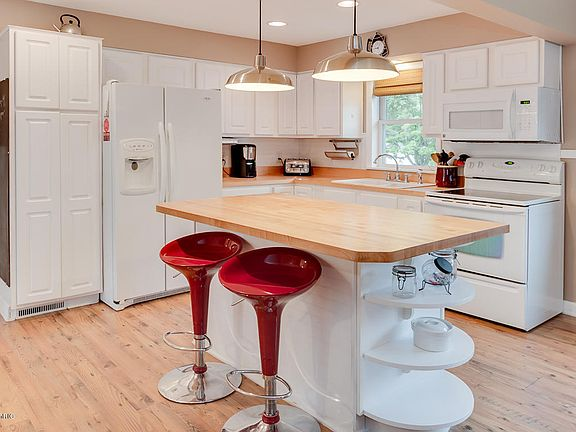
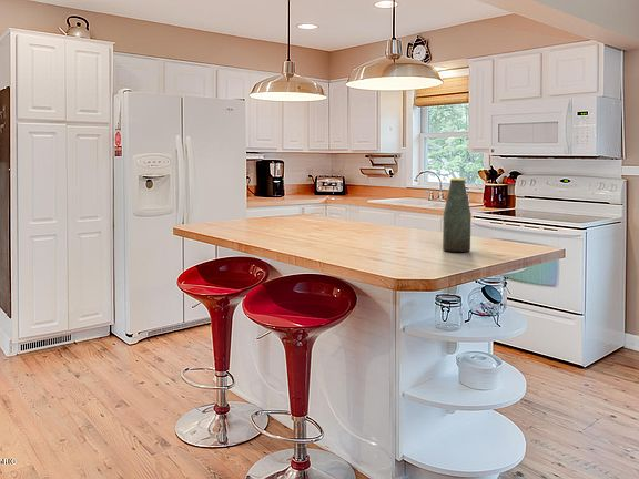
+ bottle (456, 214)
